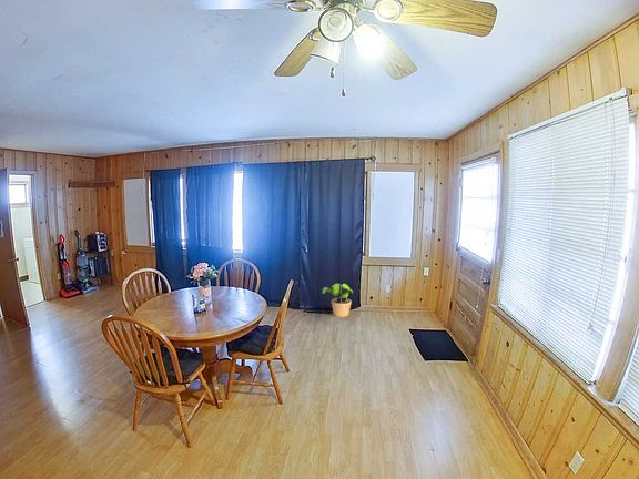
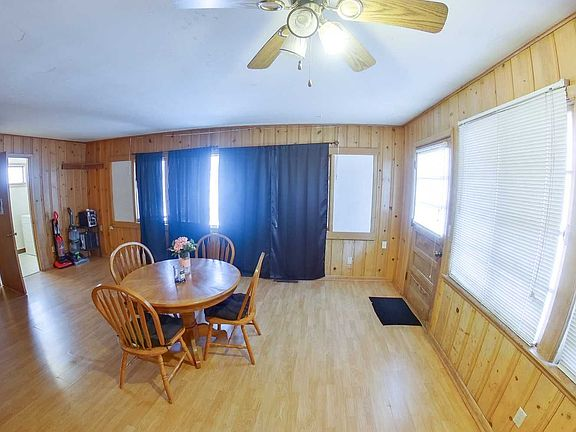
- potted plant (336, 299)
